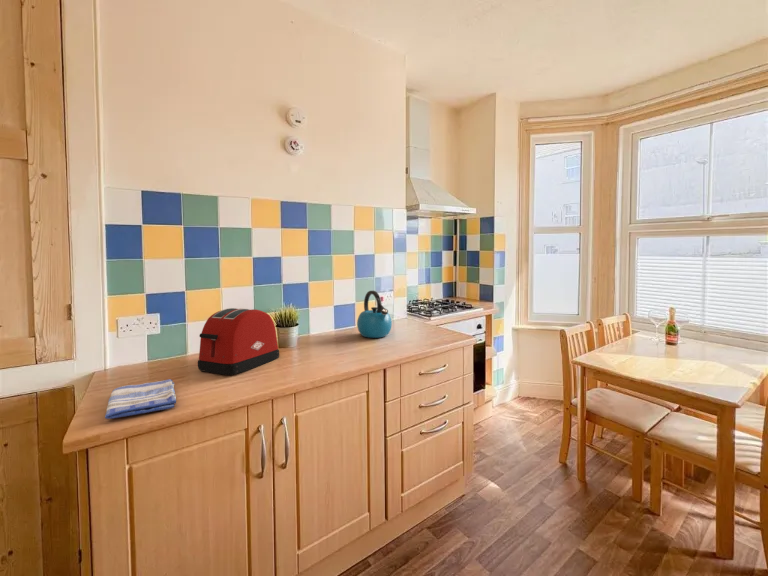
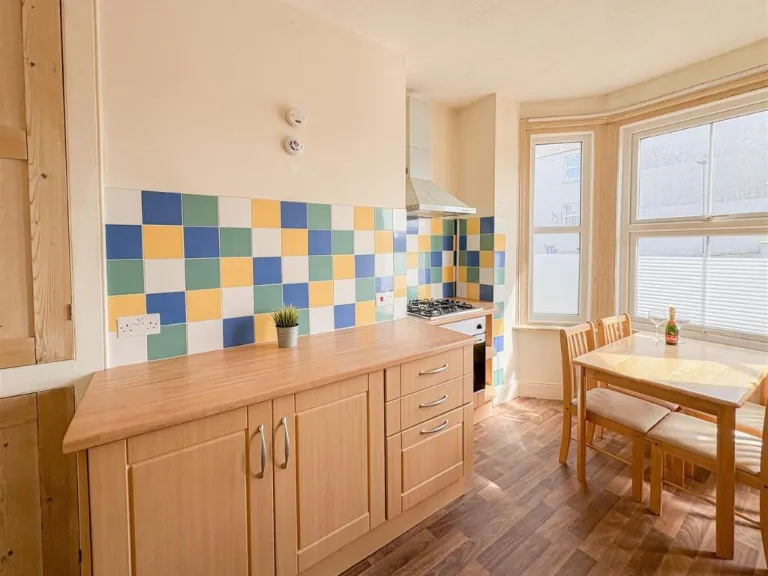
- toaster (238, 336)
- kettle (375, 313)
- dish towel (143, 396)
